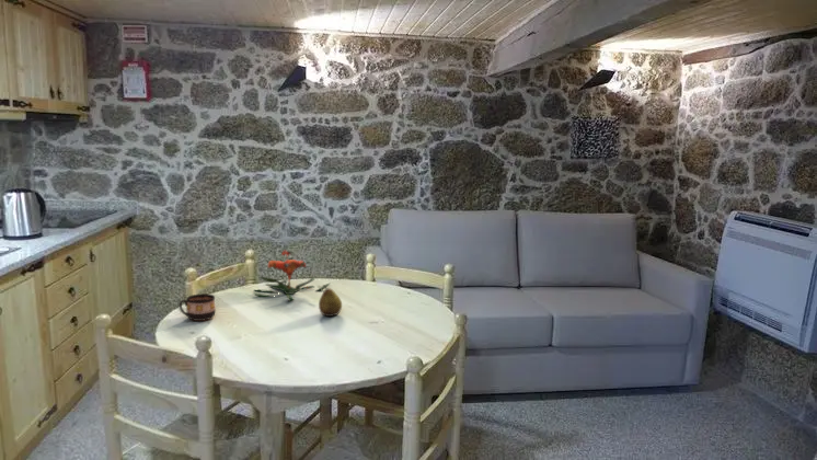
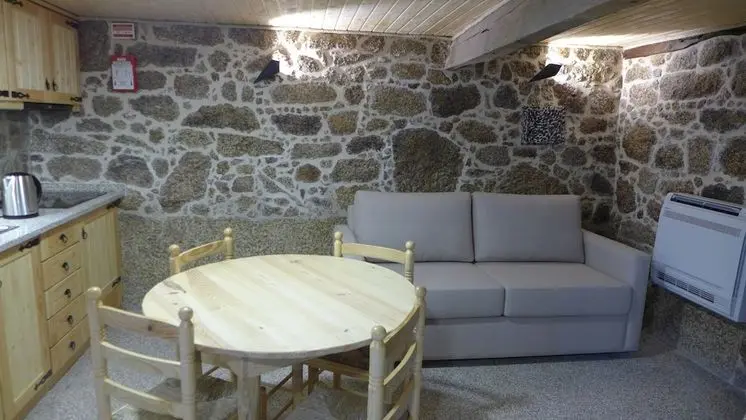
- cup (199, 307)
- flower (289, 272)
- fruit (330, 299)
